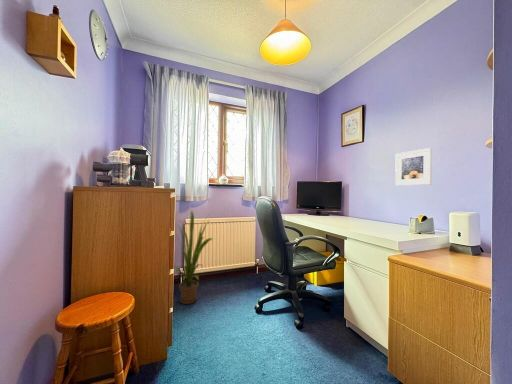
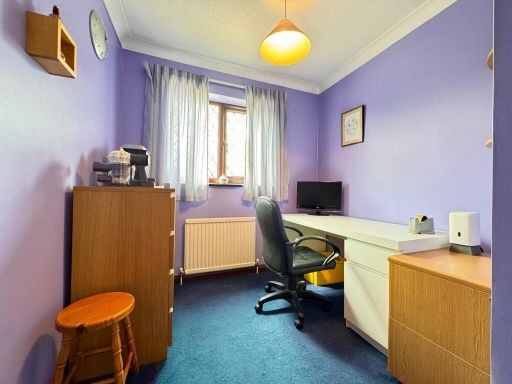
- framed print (412, 168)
- house plant (187, 254)
